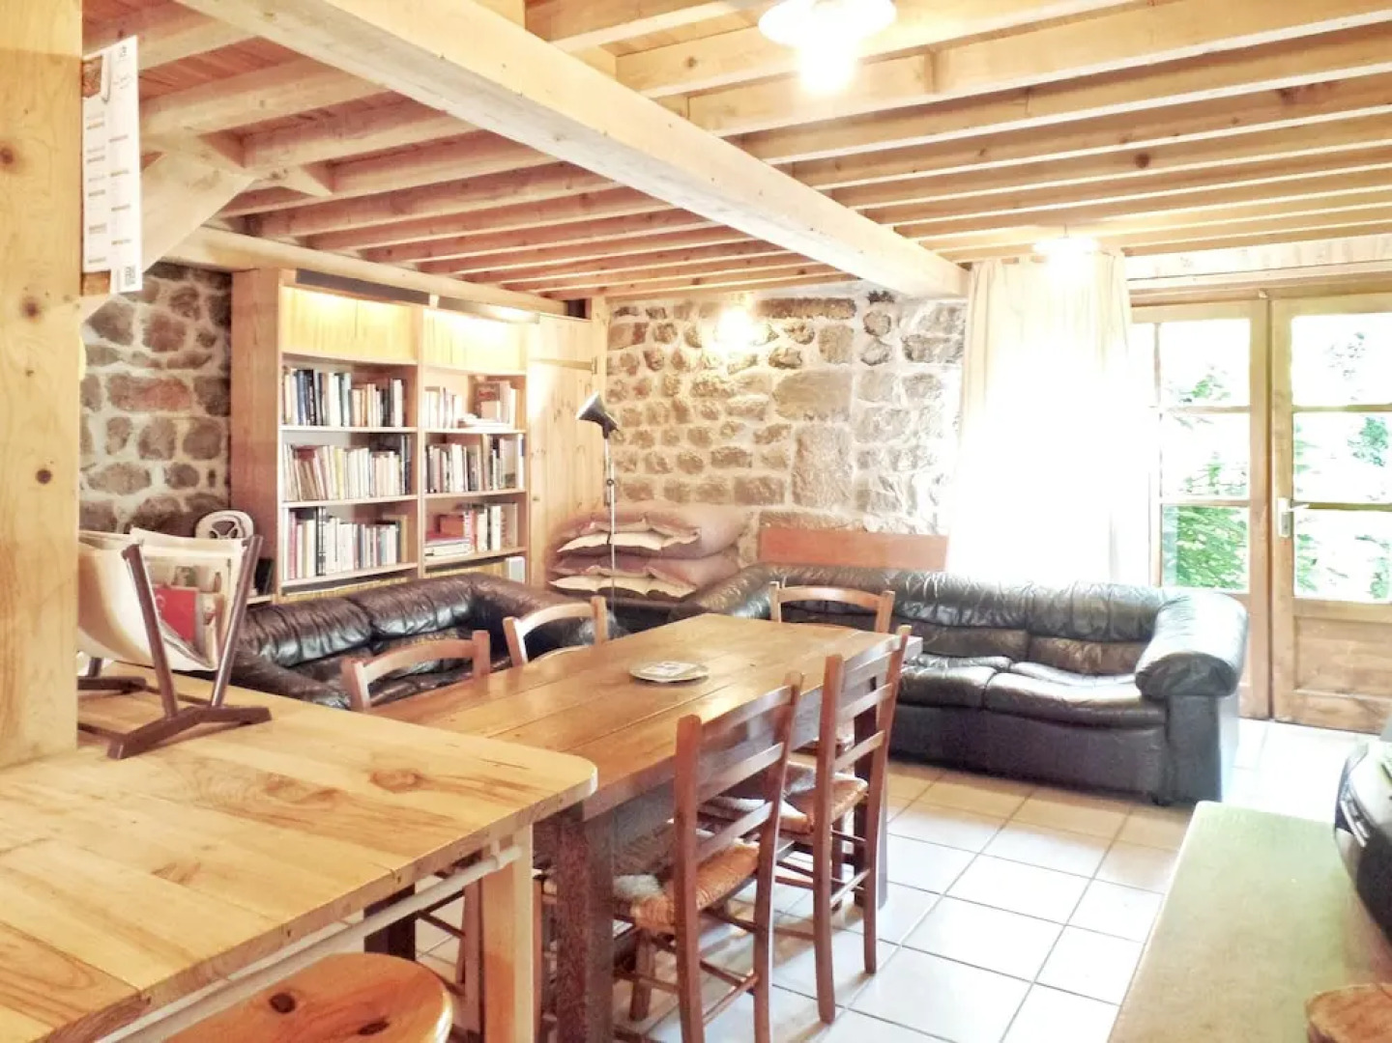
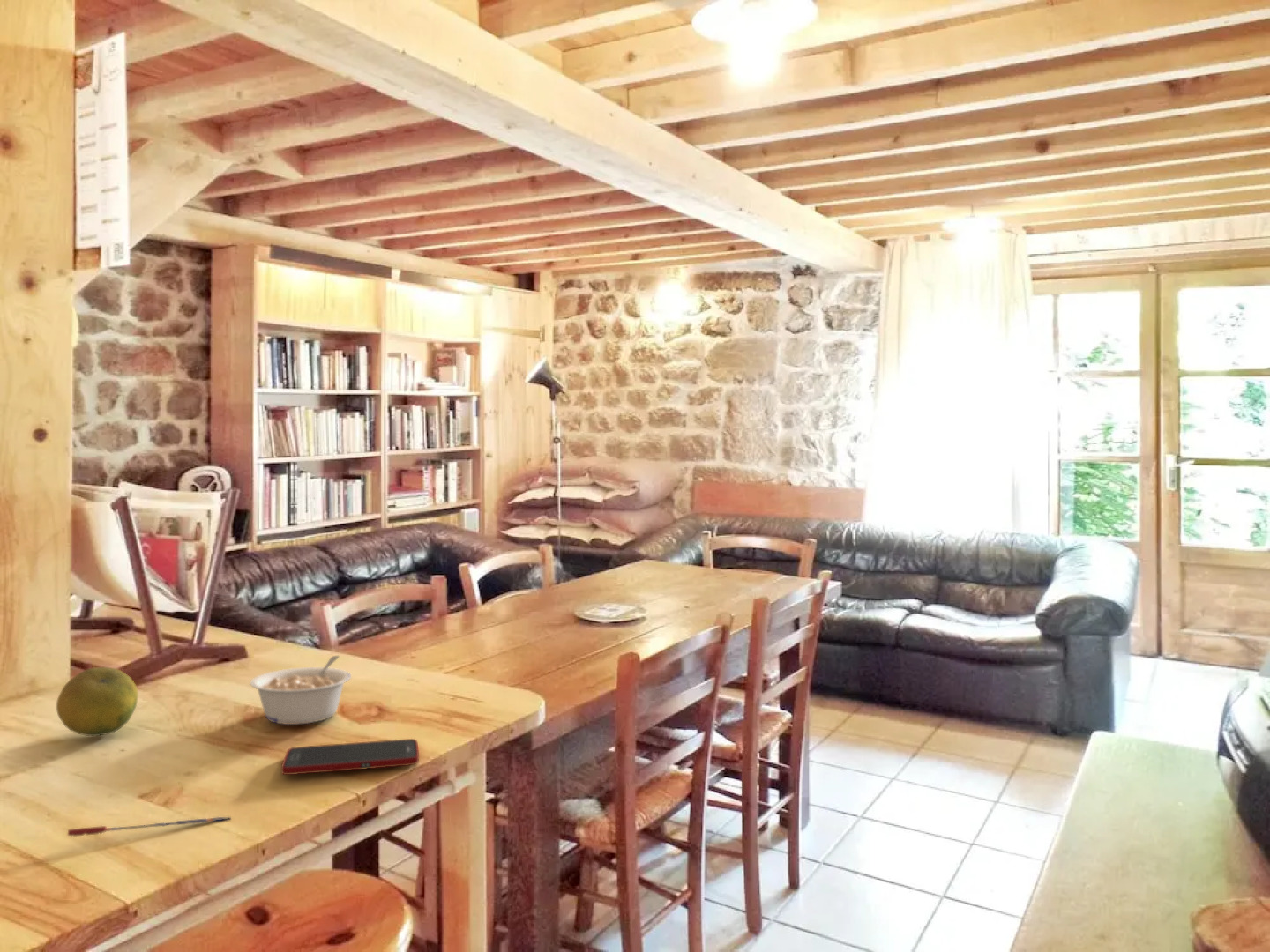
+ pen (152, 824)
+ cell phone (352, 756)
+ fruit (98, 702)
+ legume (301, 692)
